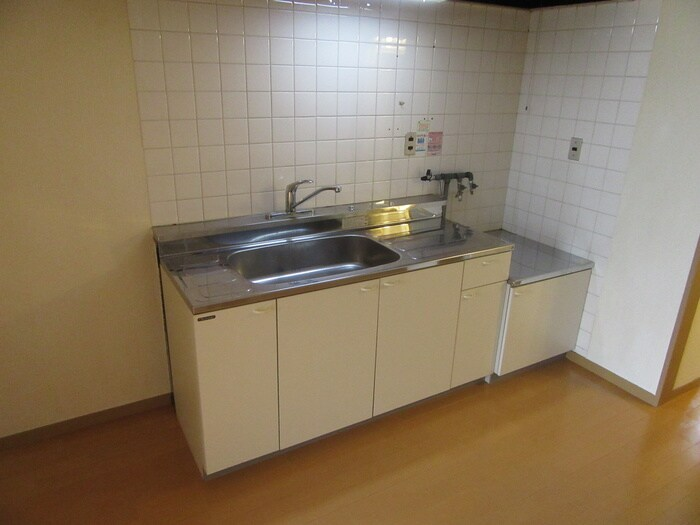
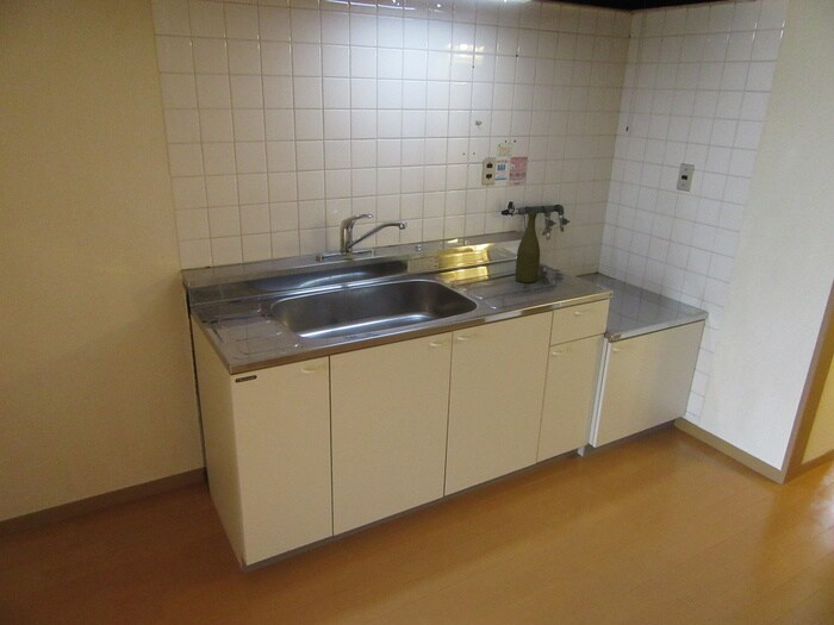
+ bottle (529, 246)
